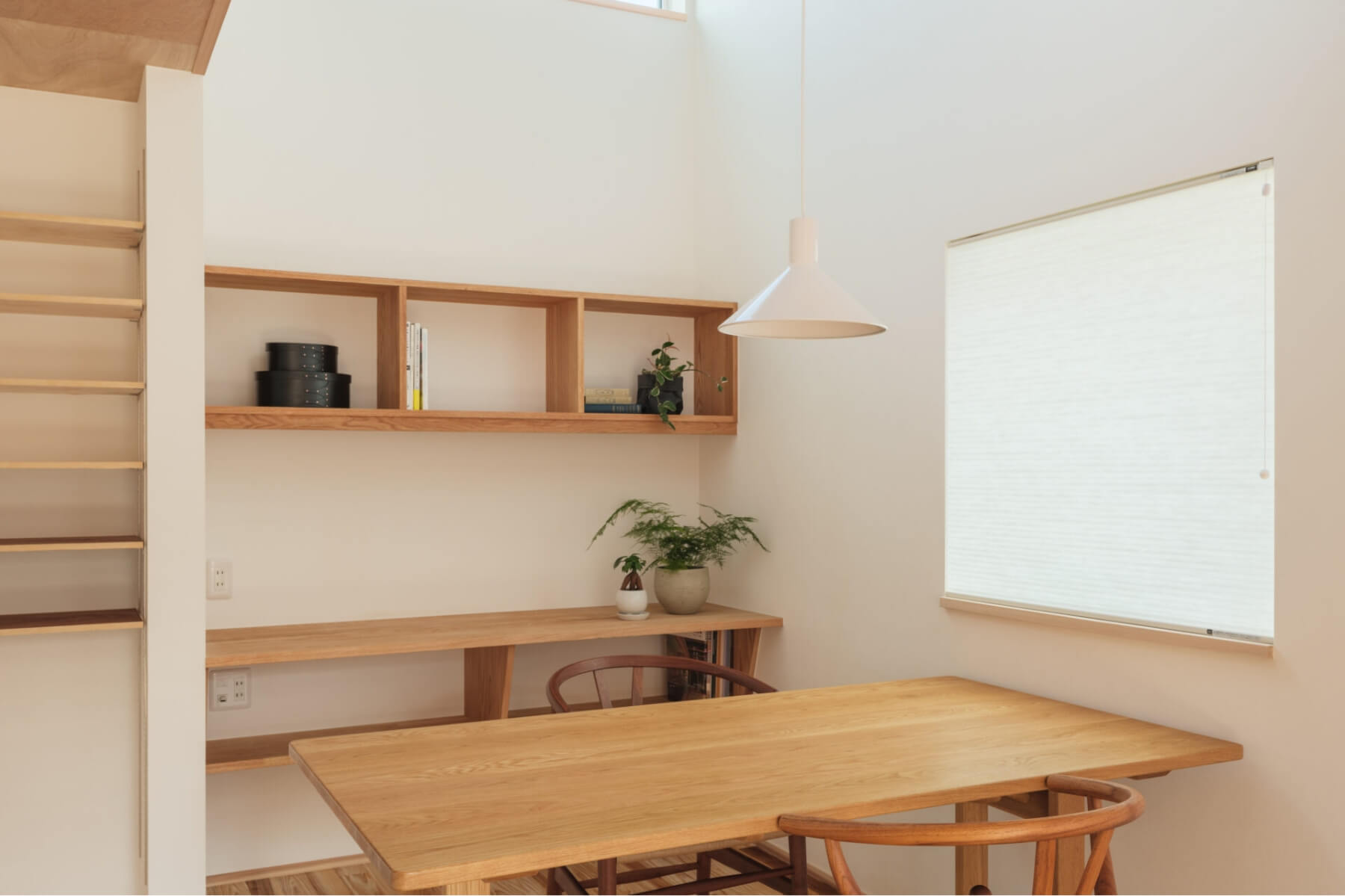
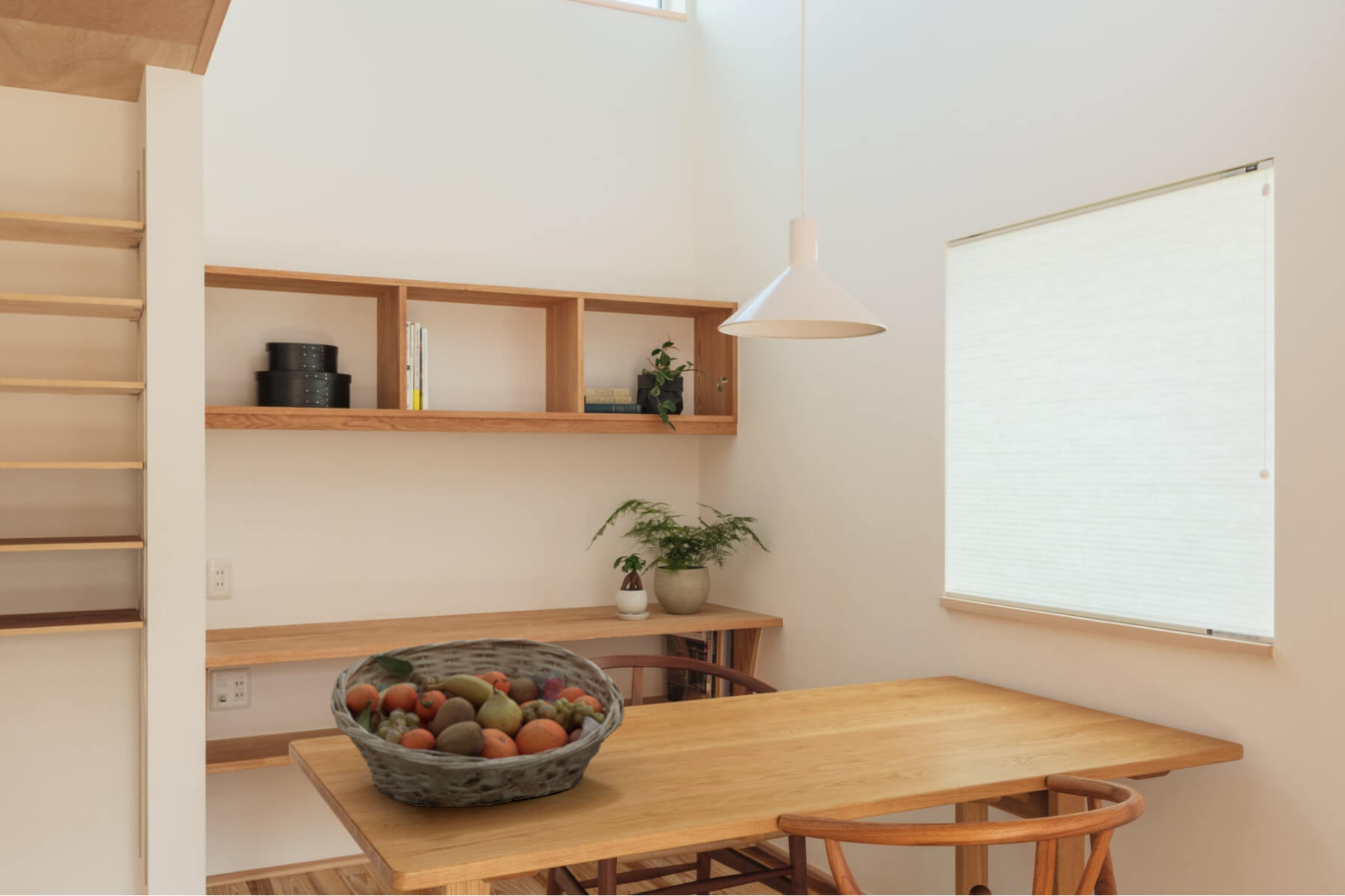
+ fruit basket (480, 717)
